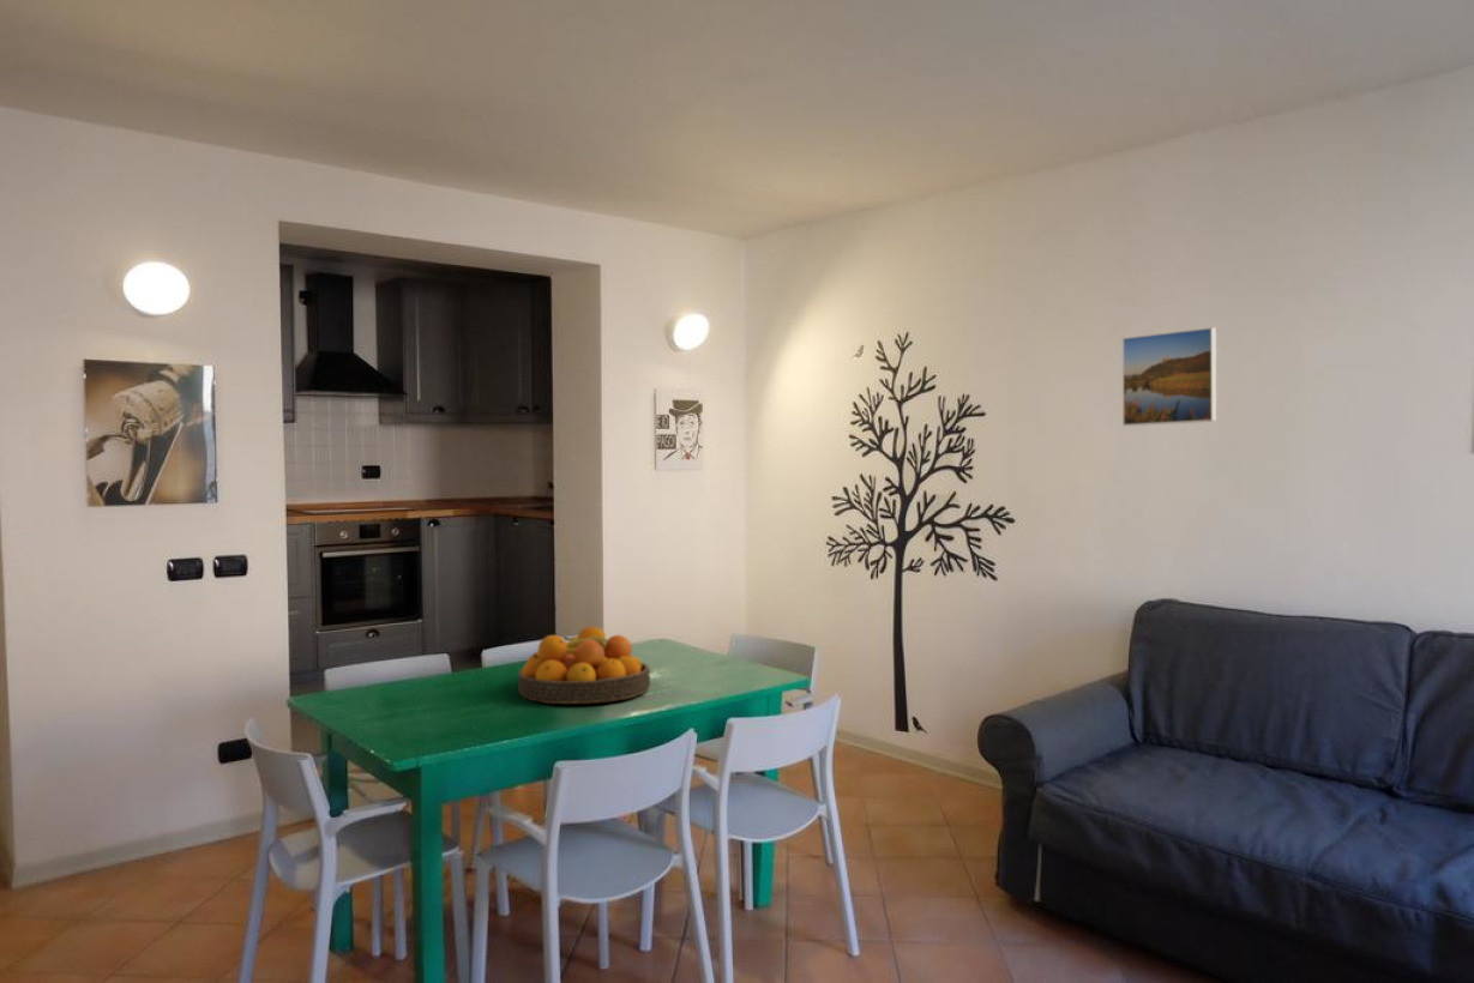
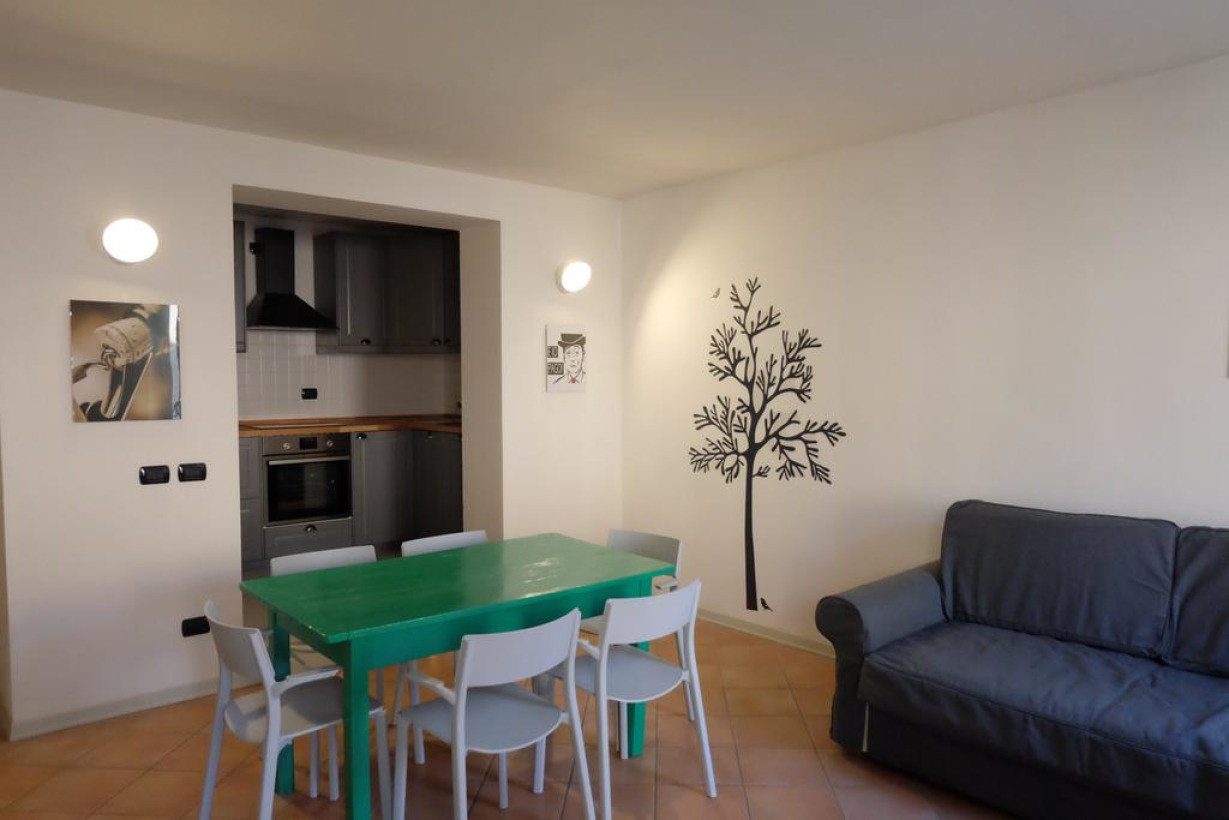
- fruit bowl (584, 659)
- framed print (1167, 378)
